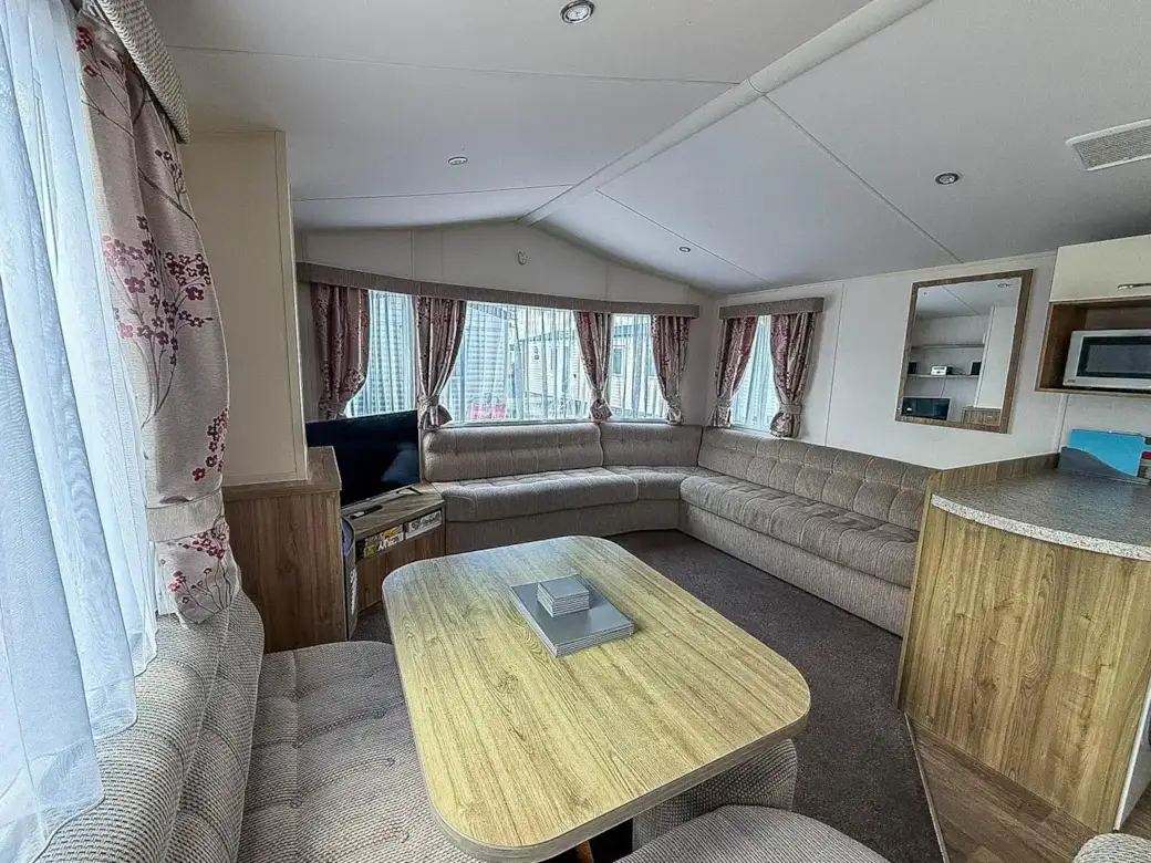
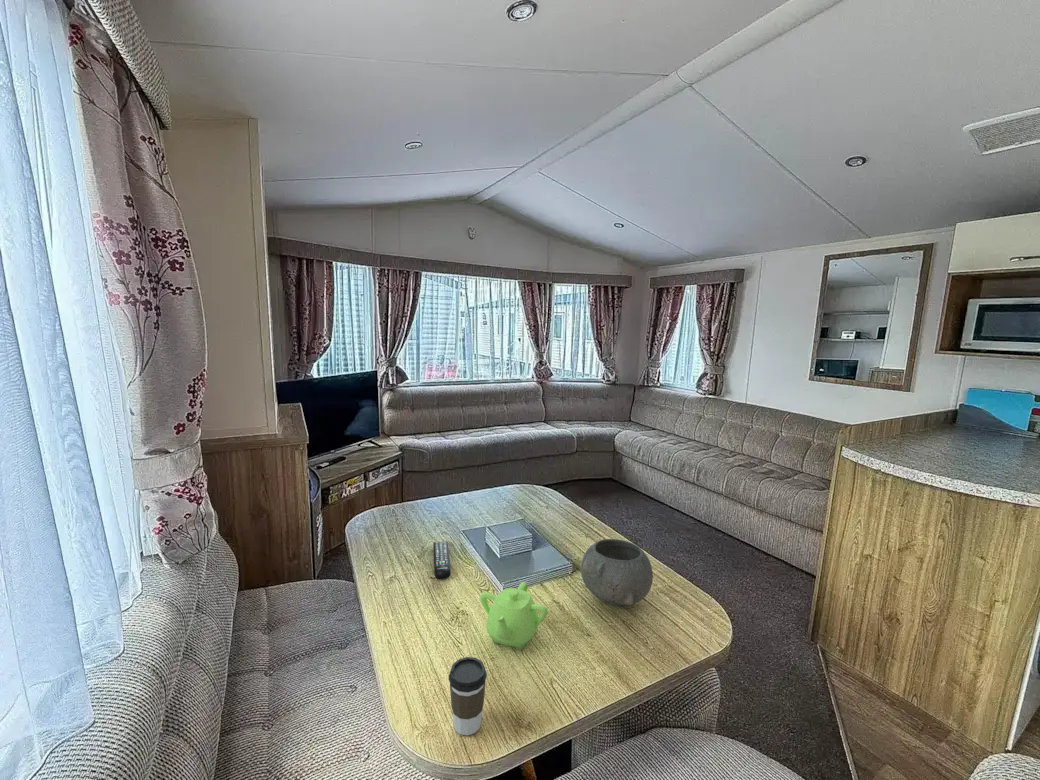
+ remote control (441, 557)
+ bowl (616, 574)
+ coffee cup (467, 696)
+ teapot (511, 615)
